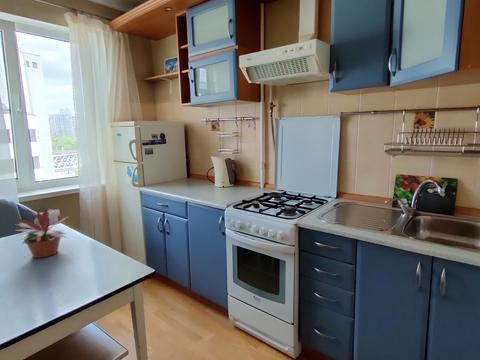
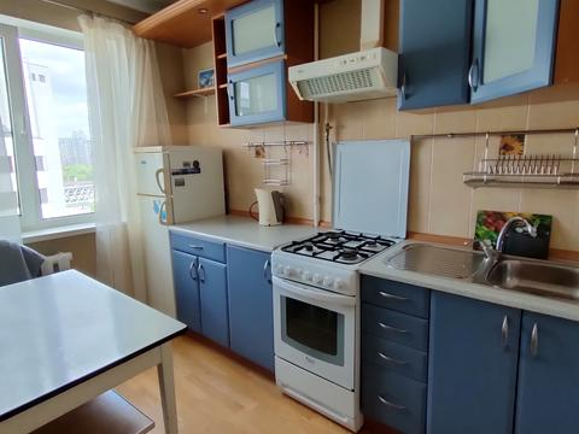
- potted plant (42, 231)
